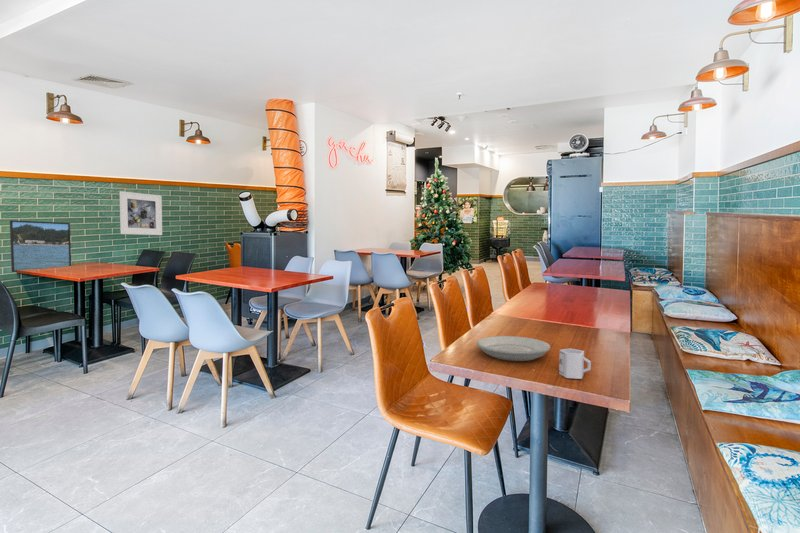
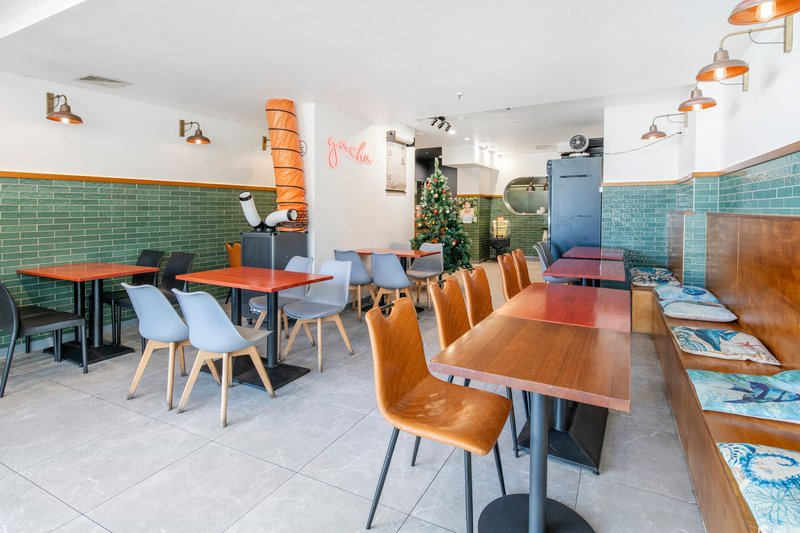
- cup (574, 363)
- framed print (141, 214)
- plate (512, 348)
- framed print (42, 246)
